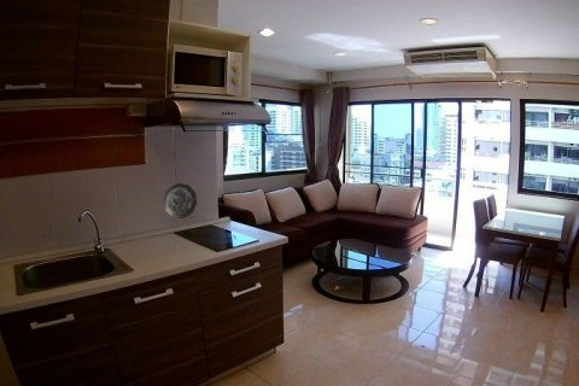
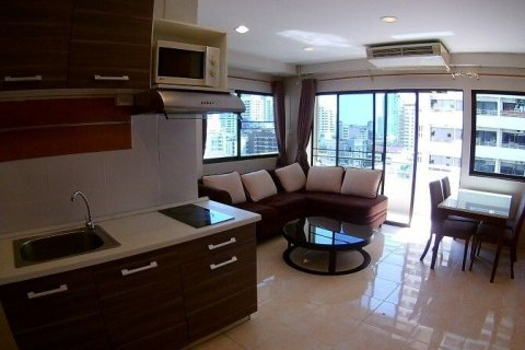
- decorative plate (180, 200)
